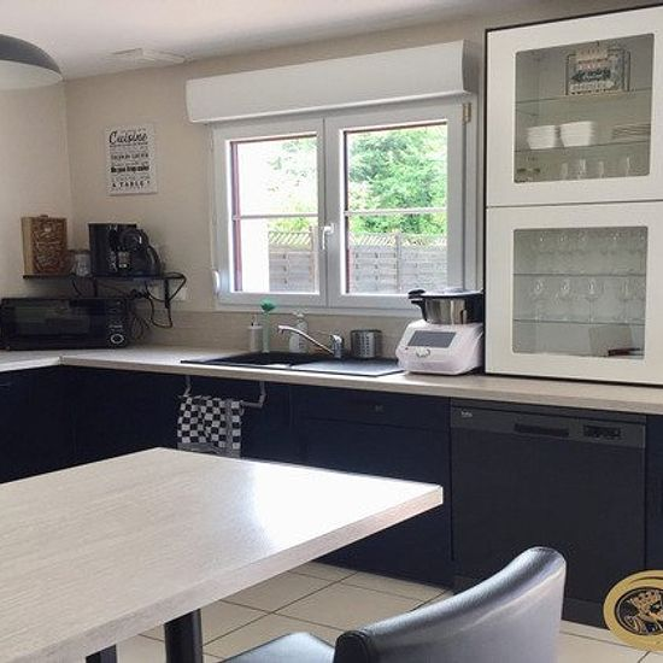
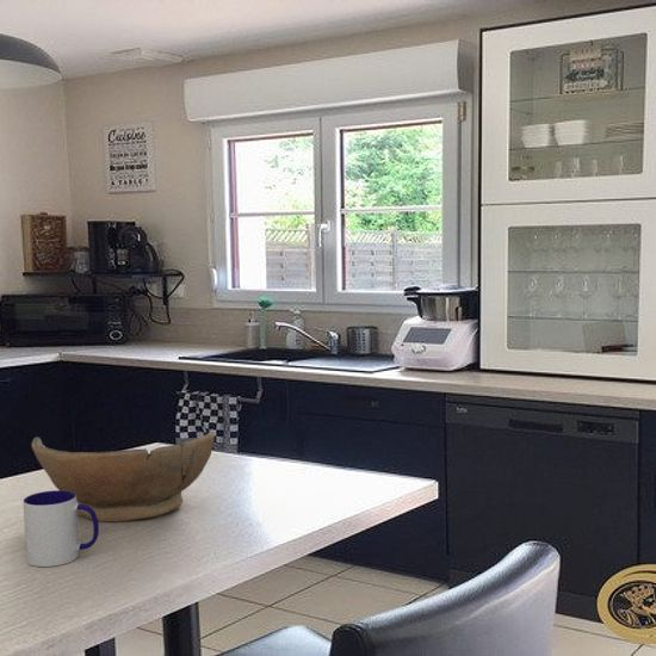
+ ceramic bowl (124, 474)
+ mug (62, 527)
